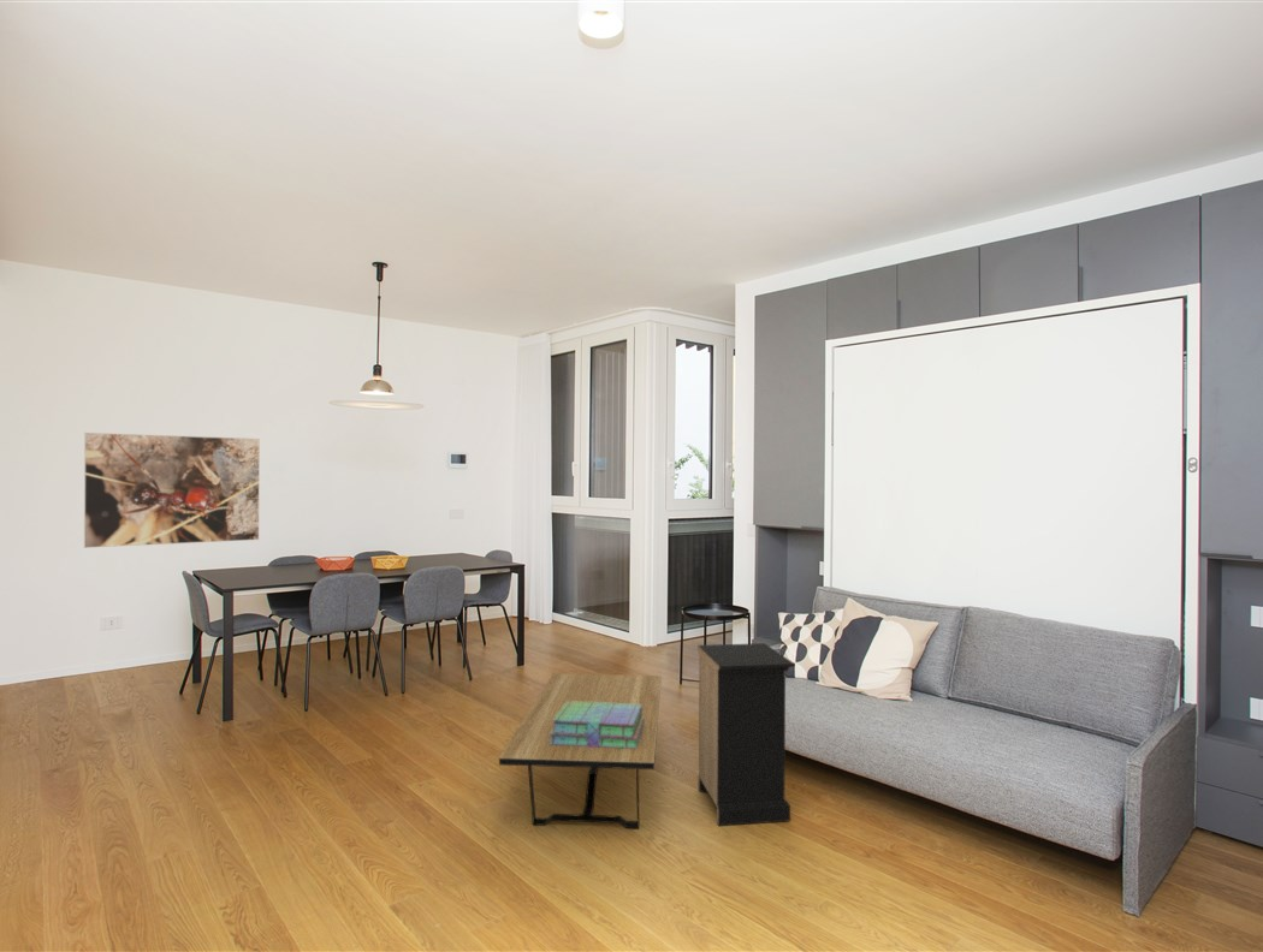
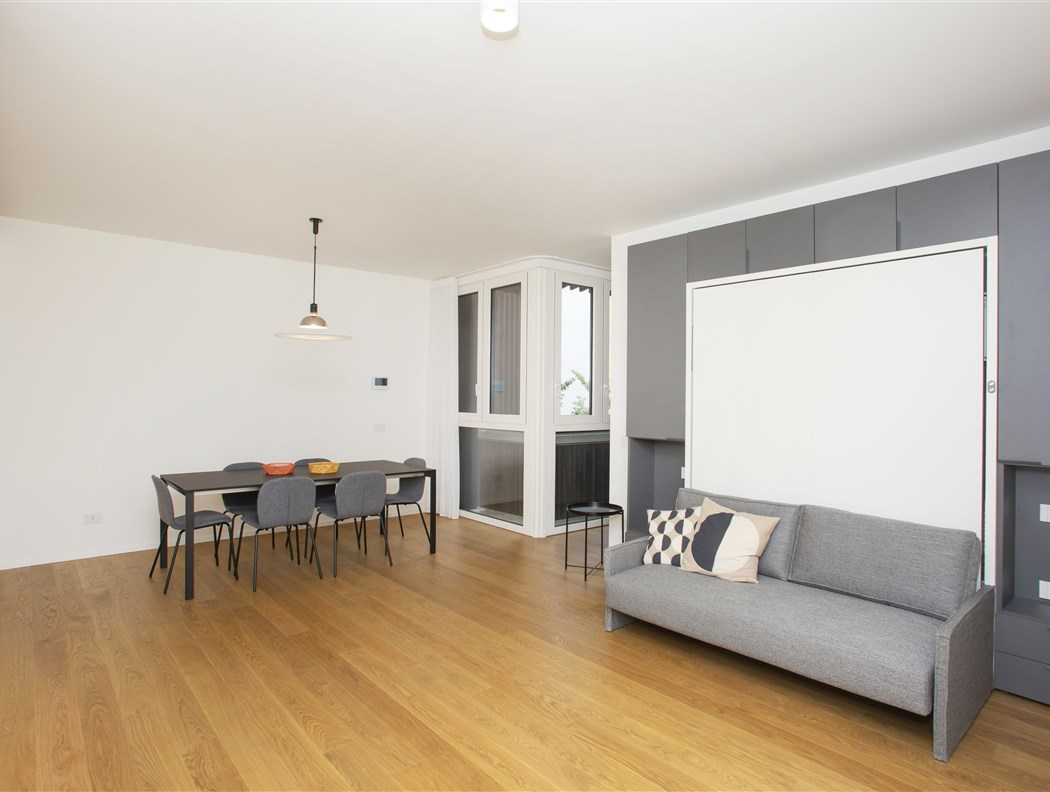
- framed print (177, 489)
- nightstand (742, 728)
- coffee table (593, 746)
- stack of books (598, 724)
